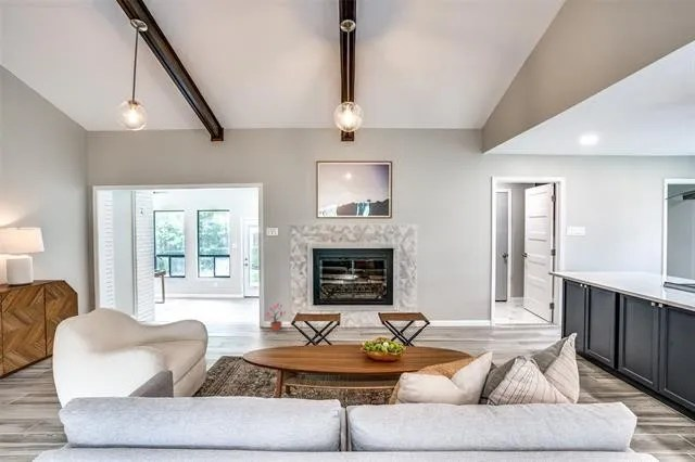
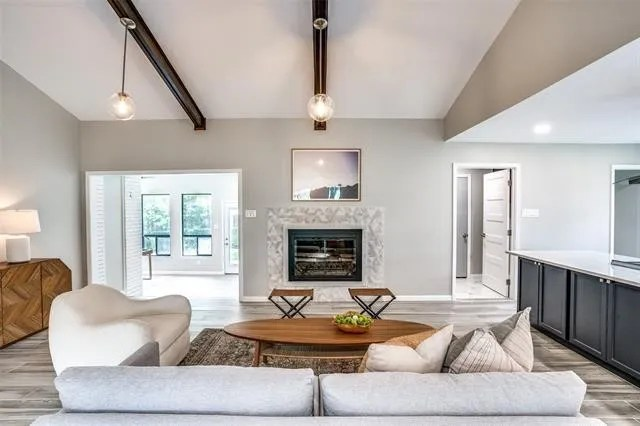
- potted plant (275, 317)
